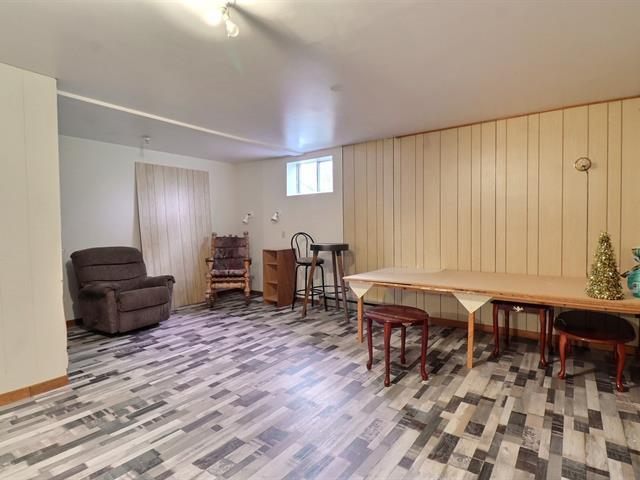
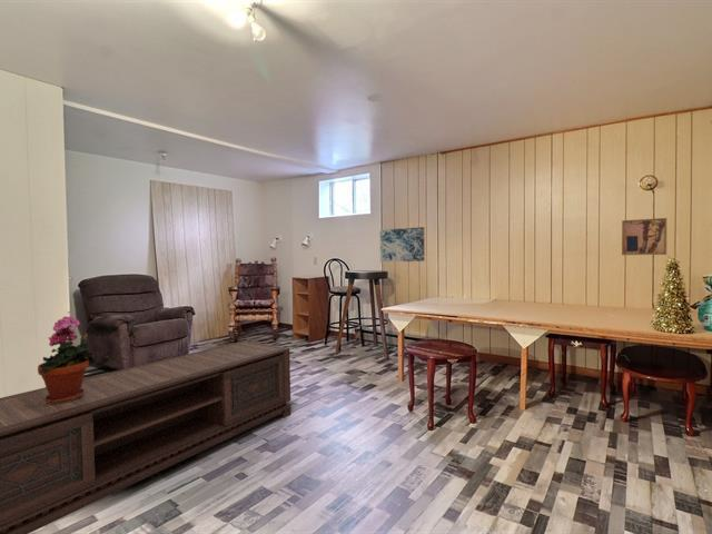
+ wall art (643, 237)
+ wall art (400, 245)
+ potted plant (66, 356)
+ media console (146, 418)
